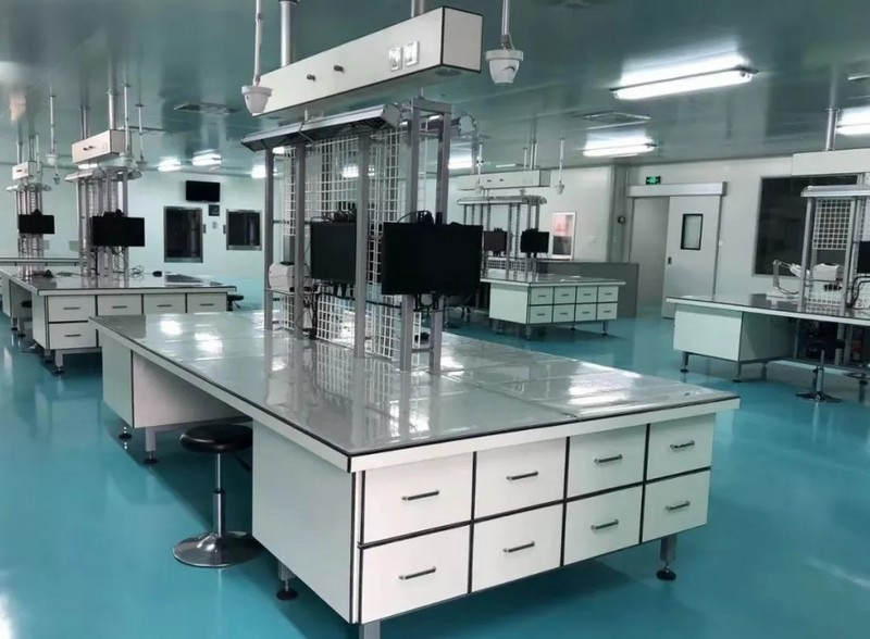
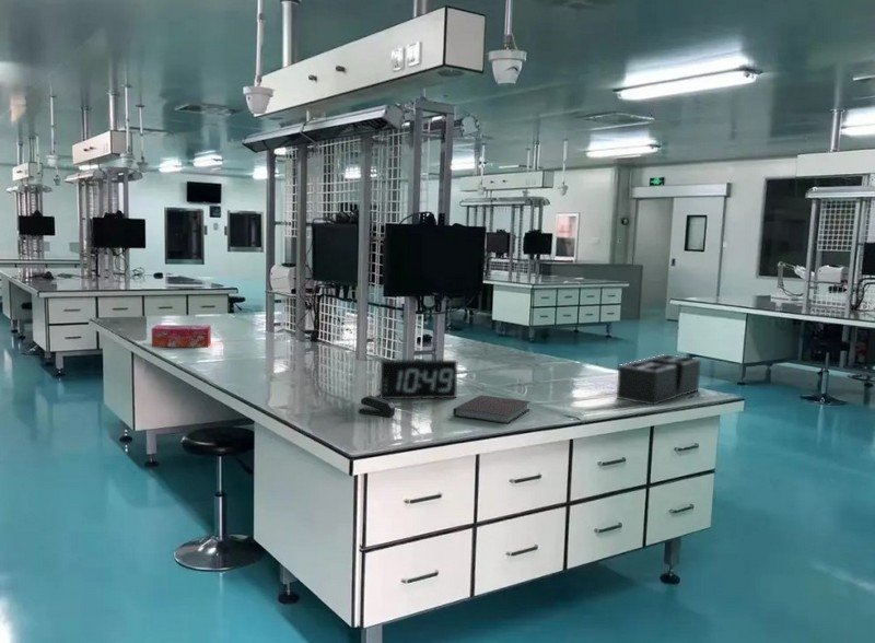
+ alarm clock (418, 377)
+ notebook (492, 408)
+ desk organizer (660, 377)
+ tissue box (182, 336)
+ stapler (376, 405)
